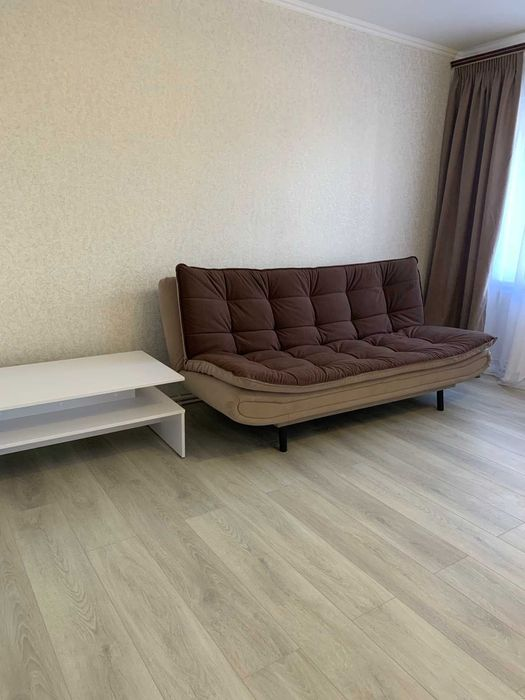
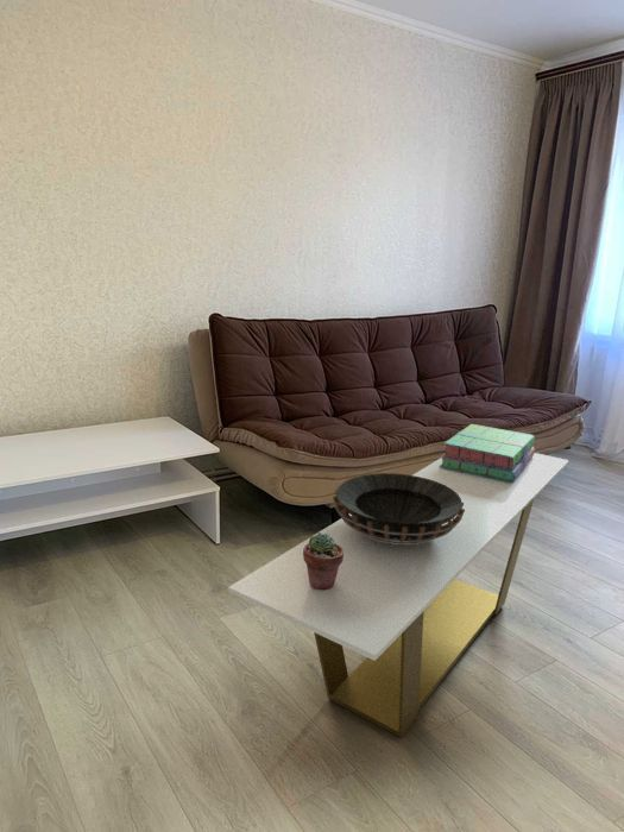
+ potted succulent (322, 557)
+ stack of books (490, 449)
+ decorative bowl (397, 511)
+ coffee table (434, 579)
